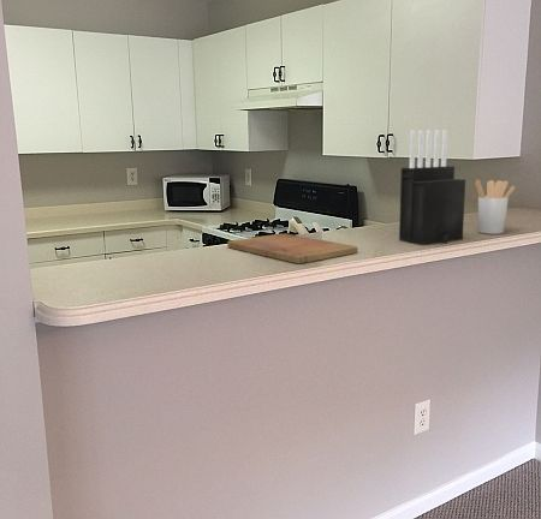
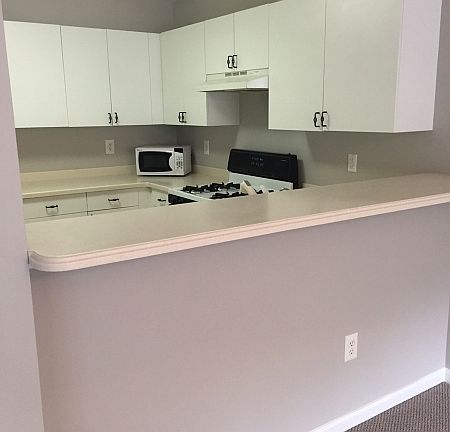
- cutting board (290, 246)
- utensil holder (493, 204)
- knife block (435, 185)
